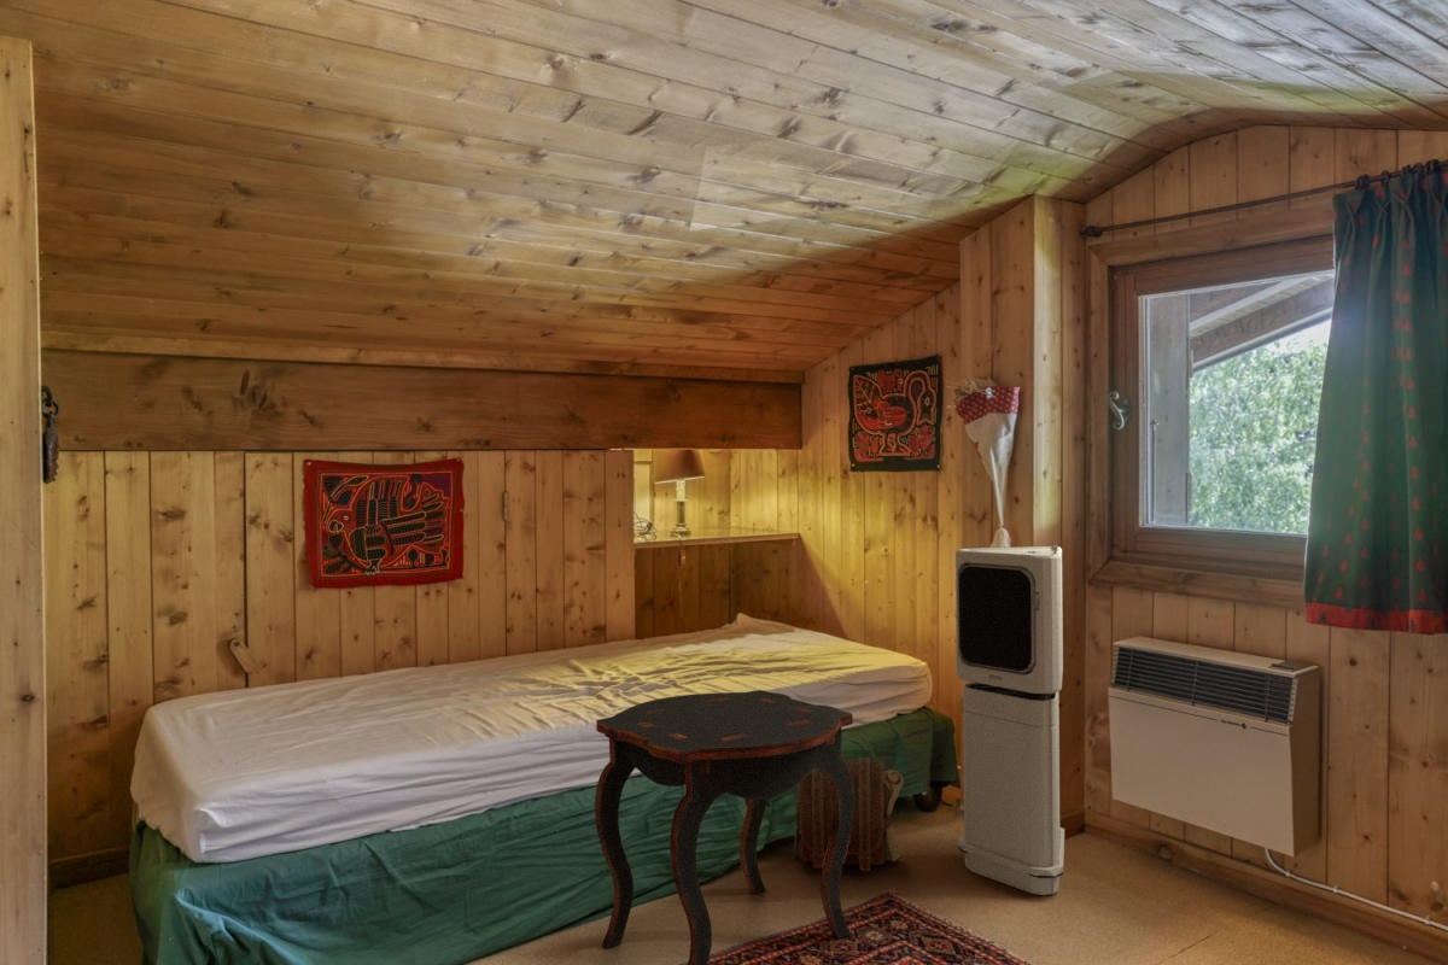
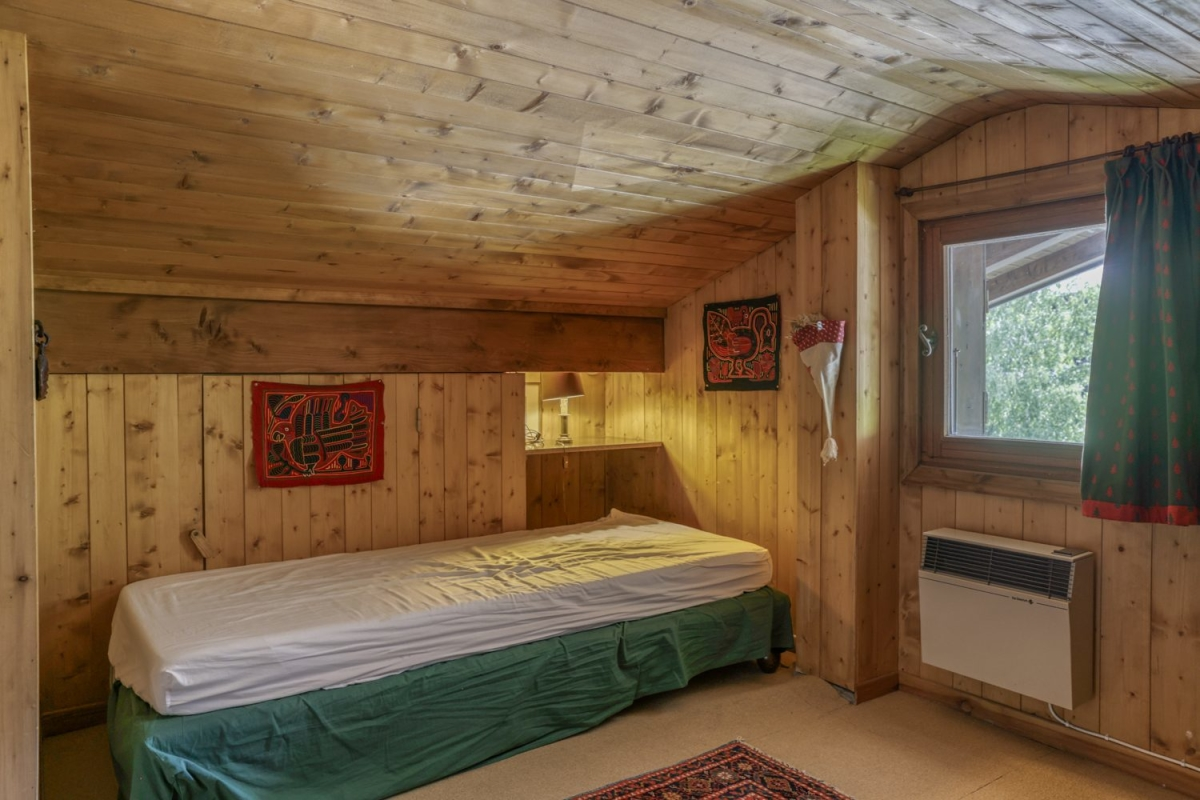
- air purifier (1028, 708)
- side table (741, 831)
- pouch (831, 811)
